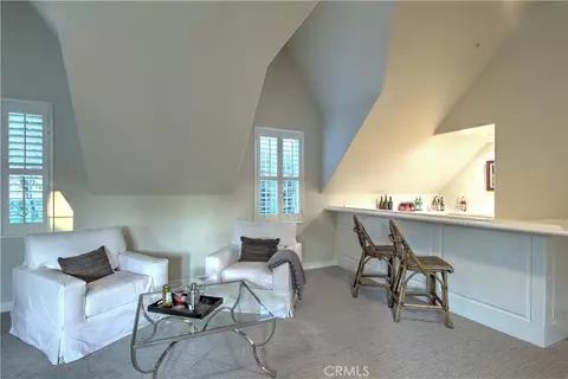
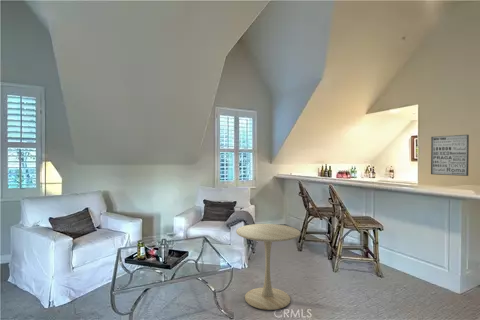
+ side table (267, 264)
+ wall art (448, 155)
